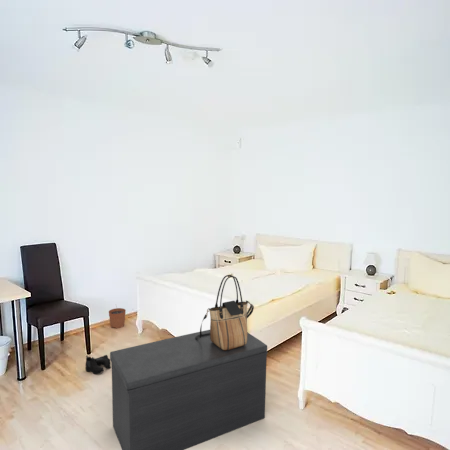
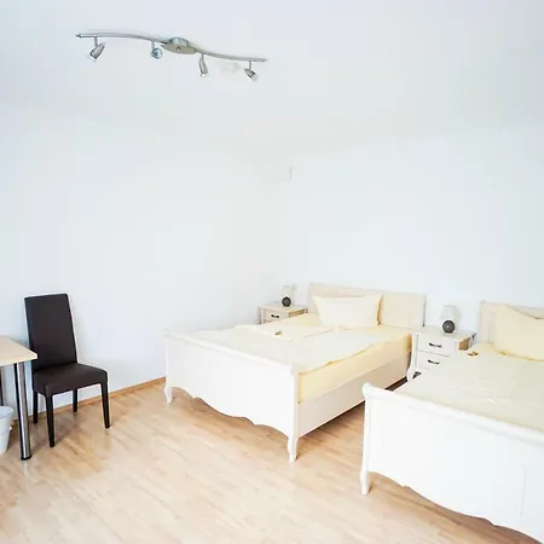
- bench (190, 385)
- boots (100, 360)
- tote bag (226, 306)
- plant pot (117, 314)
